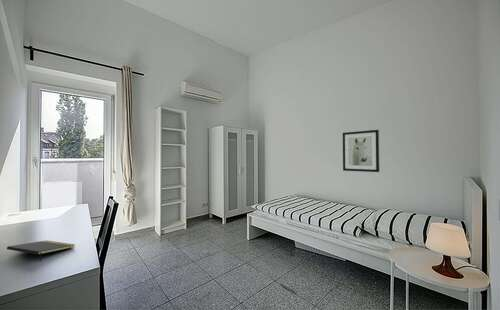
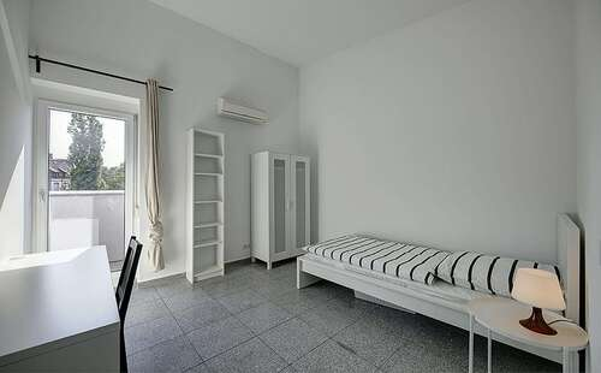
- notepad (42, 246)
- wall art (360, 151)
